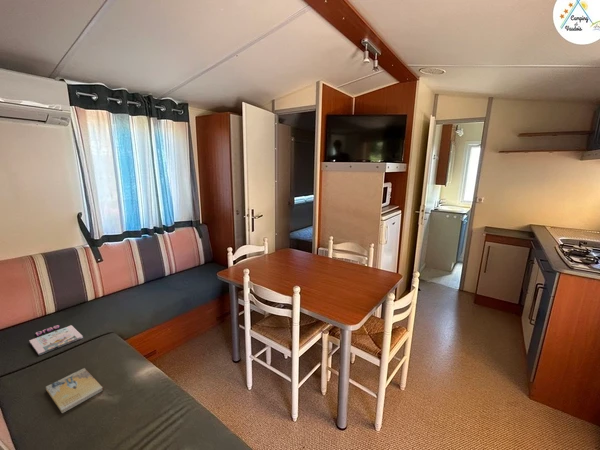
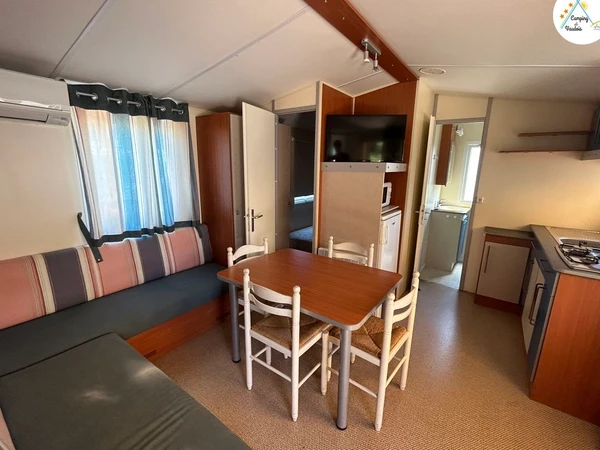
- book (74, 388)
- magazine (54, 336)
